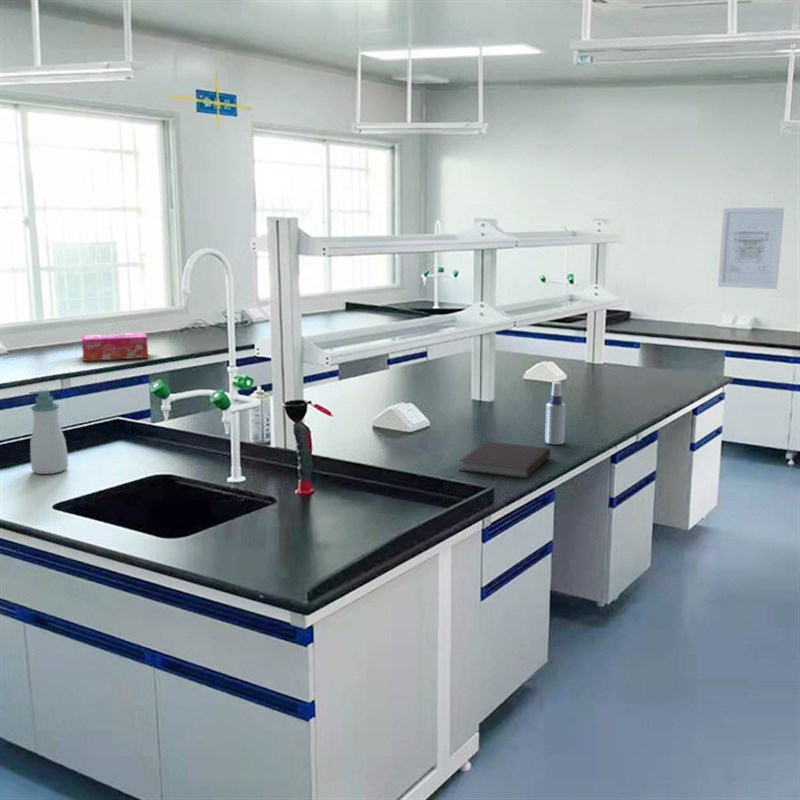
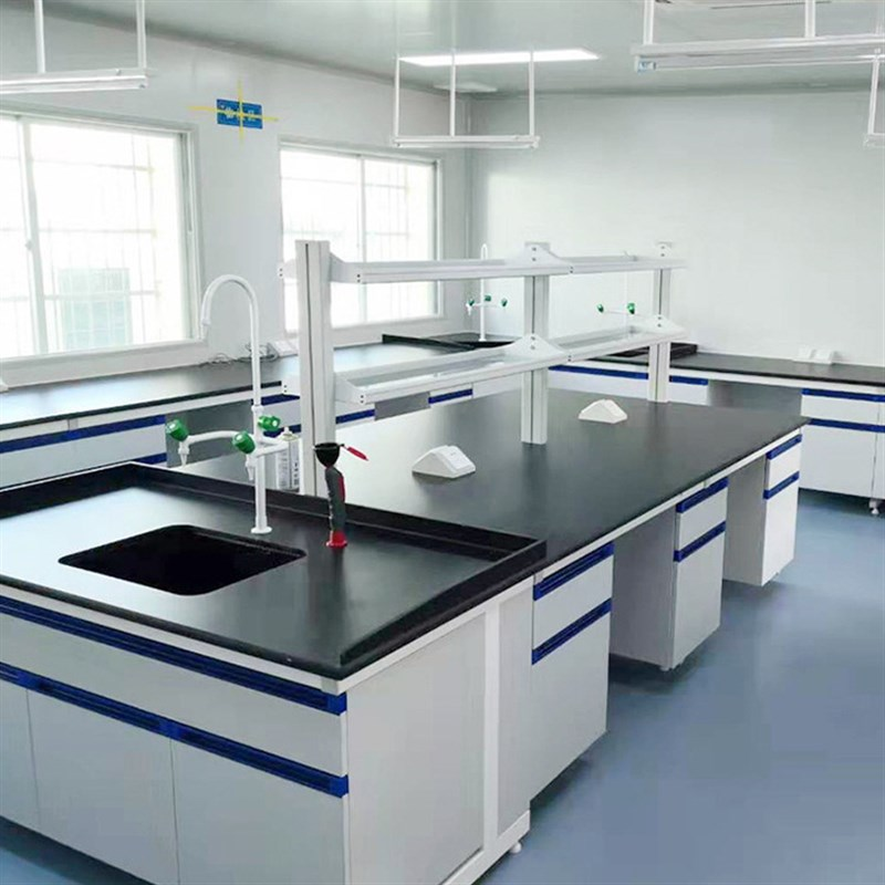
- notebook (505, 459)
- tissue box (114, 346)
- wall art (750, 248)
- spray bottle (555, 412)
- soap bottle (47, 430)
